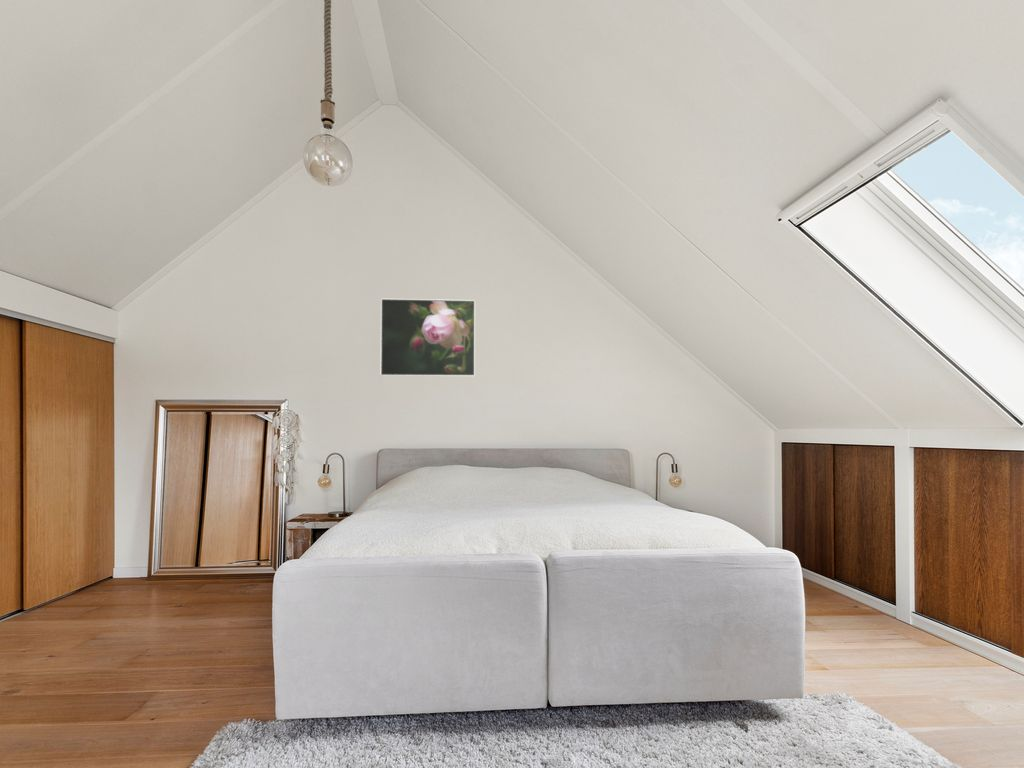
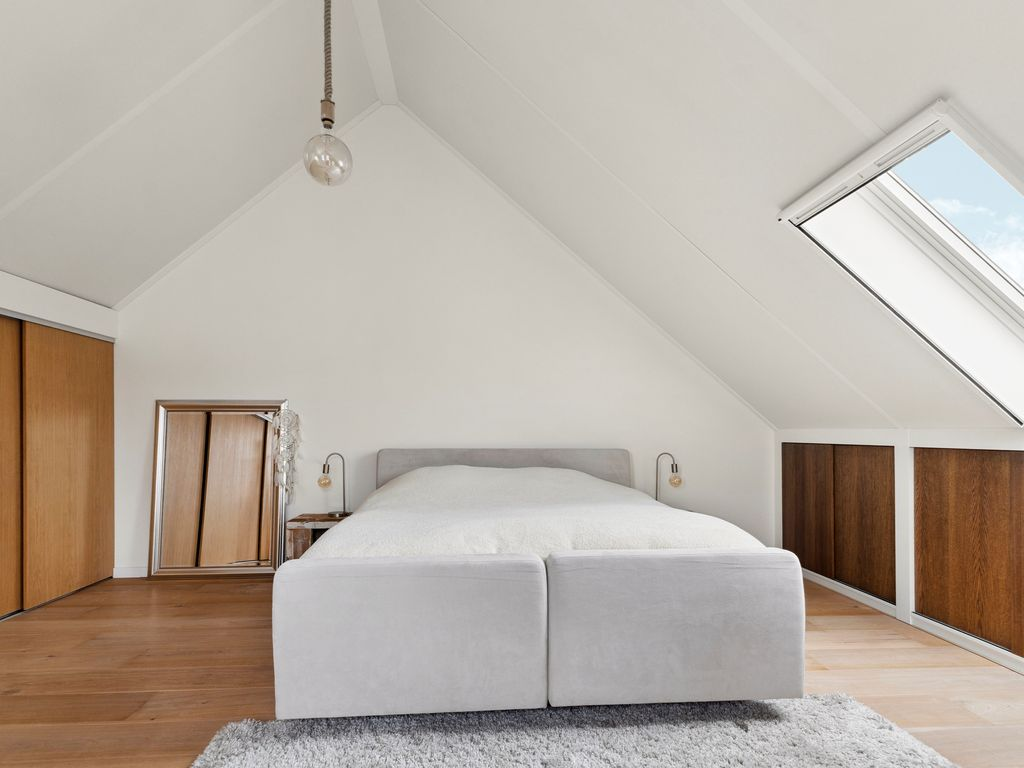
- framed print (428, 337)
